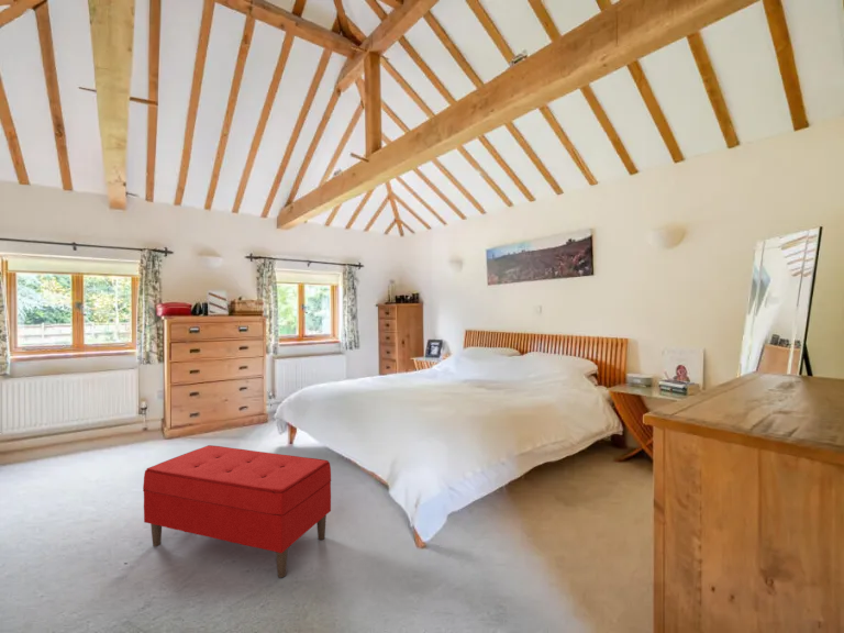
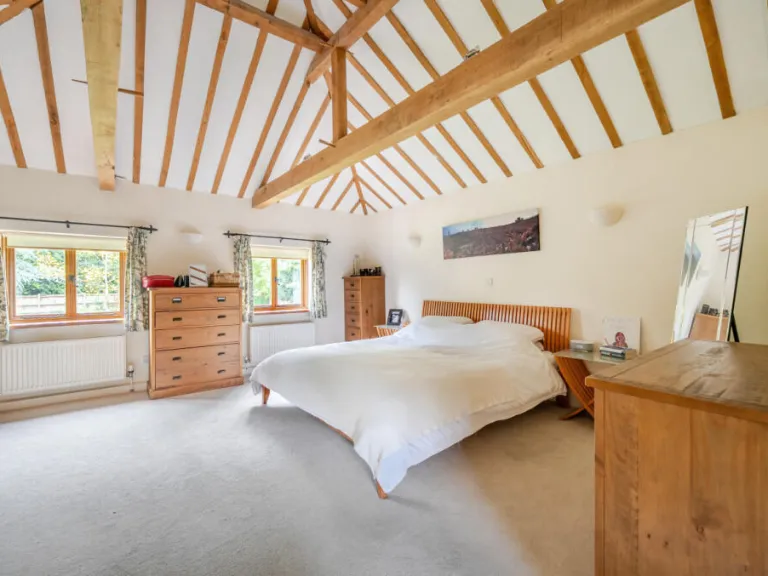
- bench (240, 502)
